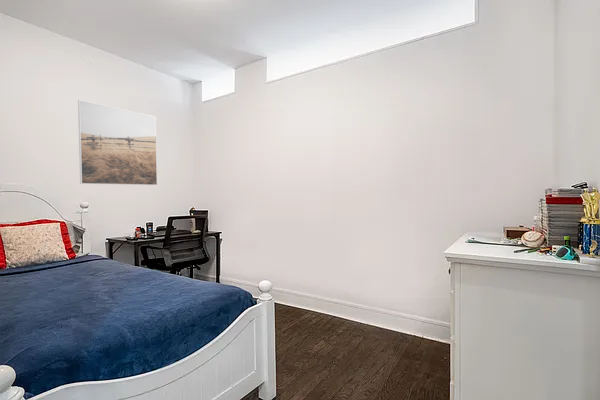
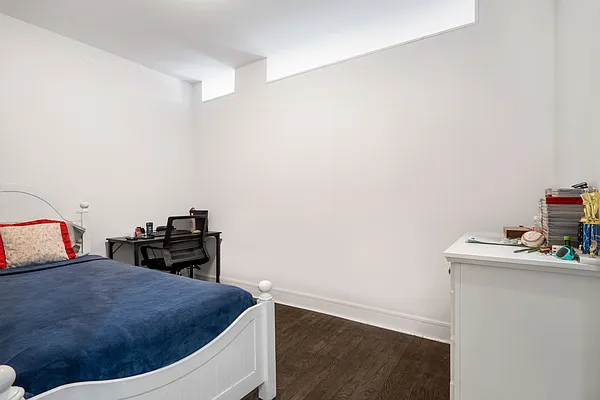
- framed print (121, 146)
